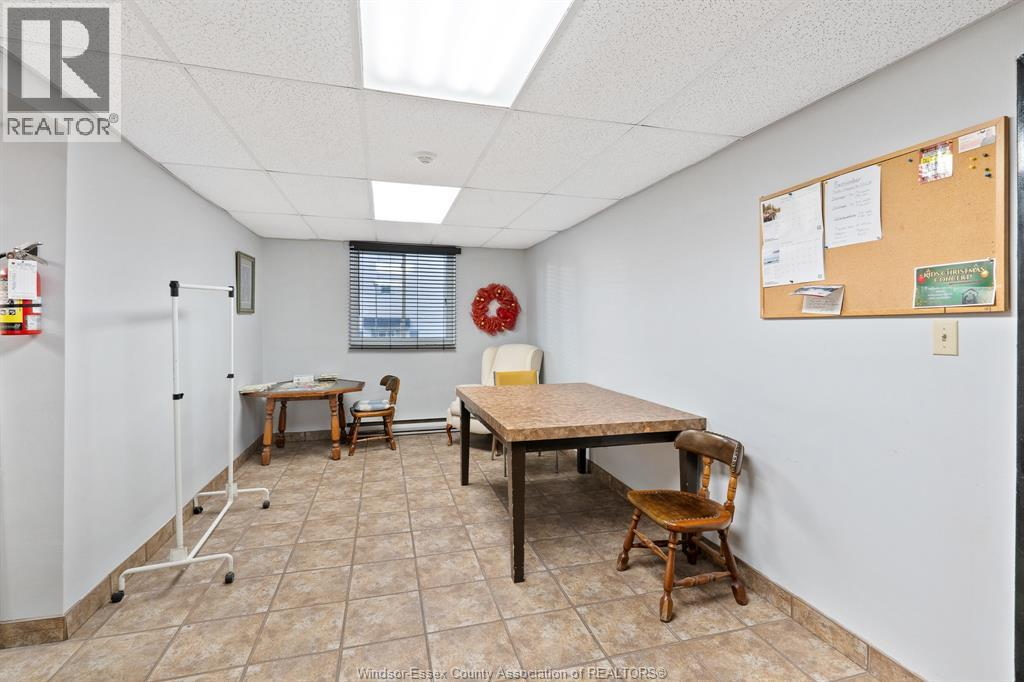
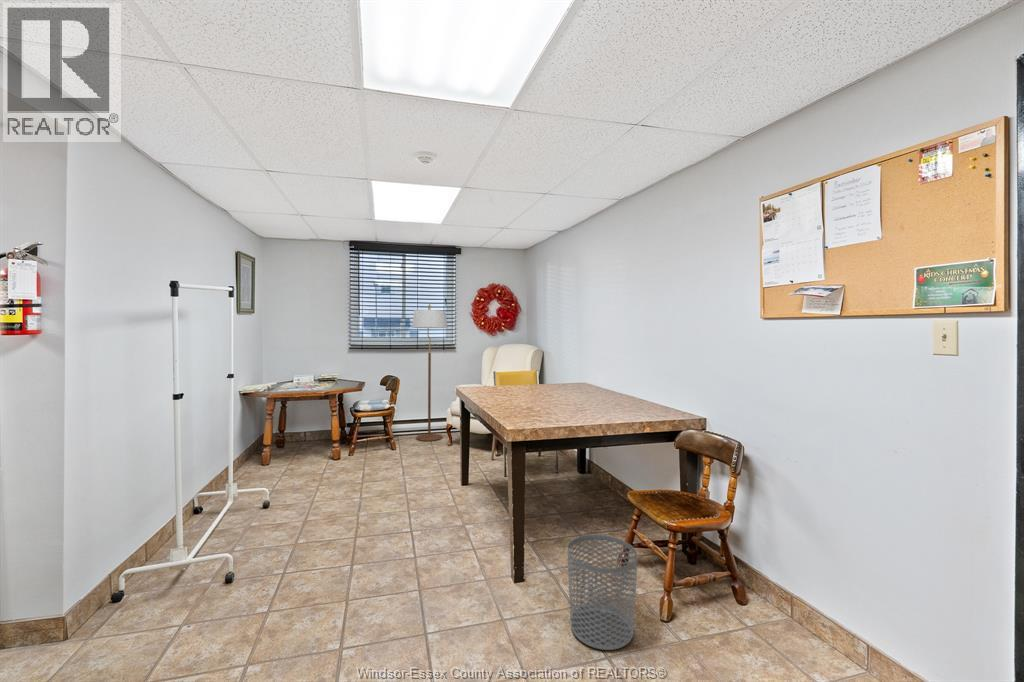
+ waste bin (601, 589)
+ floor lamp (429, 370)
